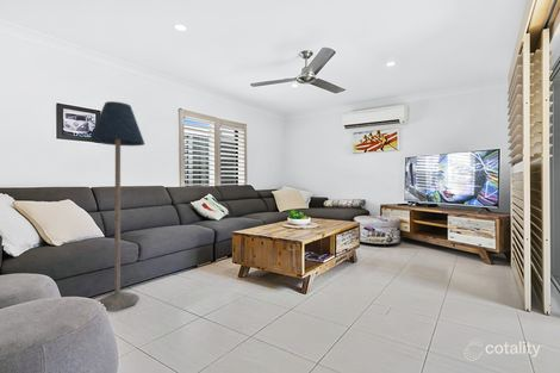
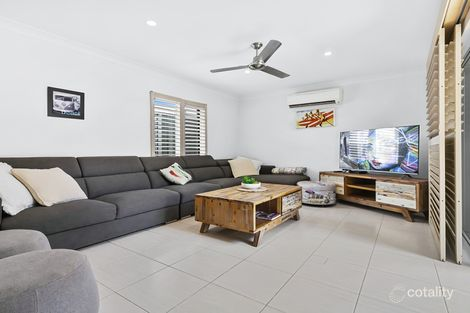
- floor lamp (117, 203)
